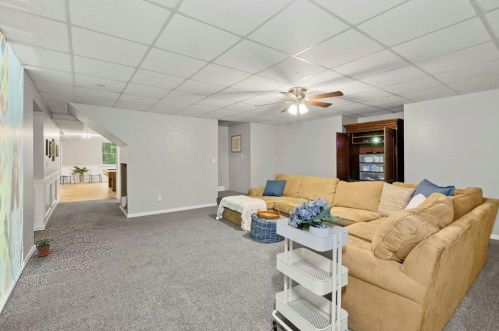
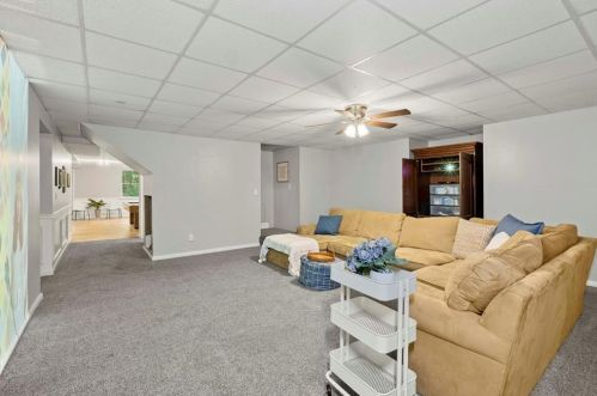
- potted plant (44, 247)
